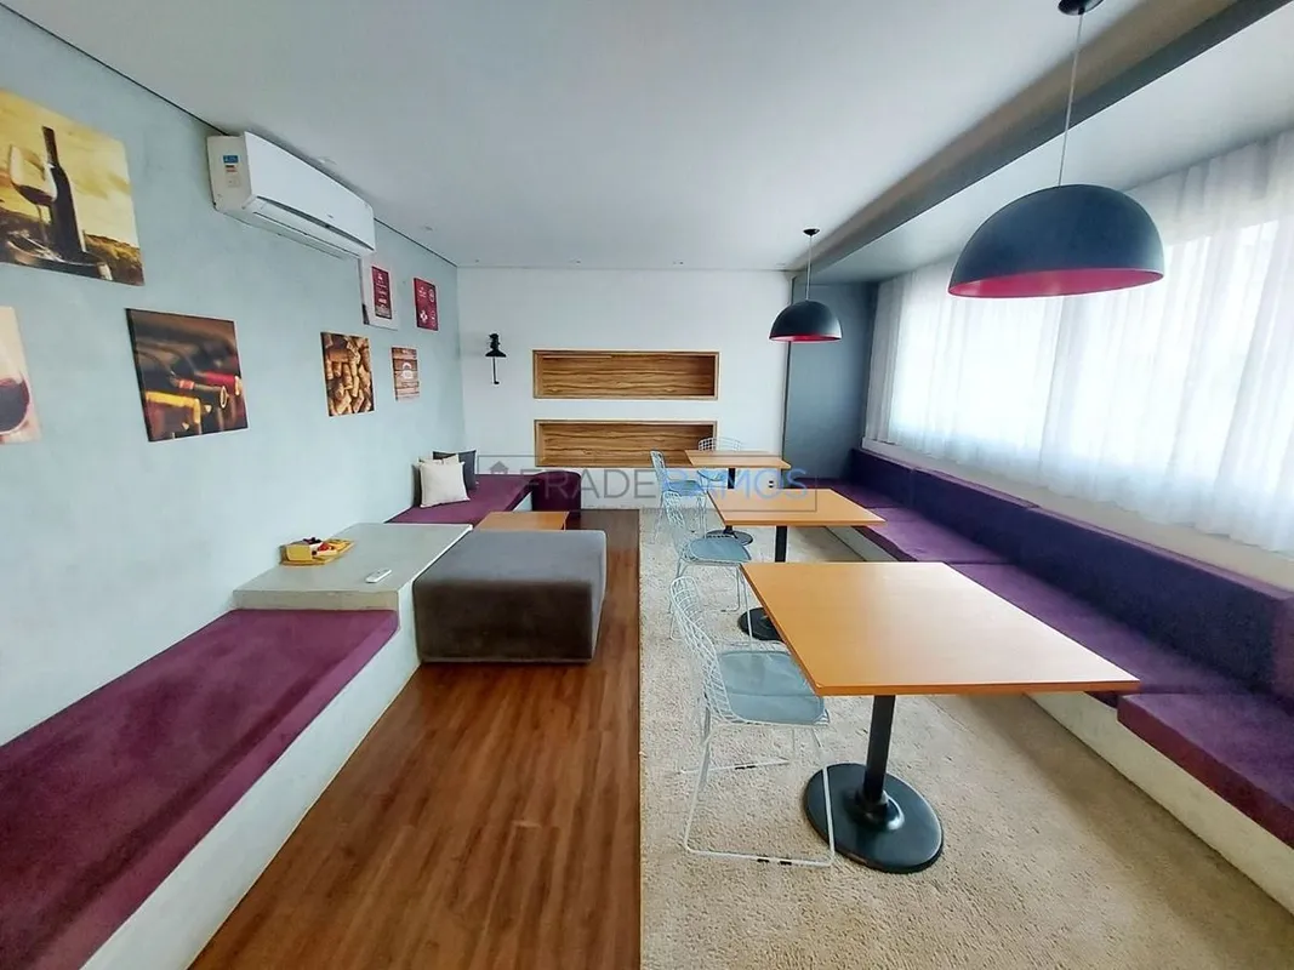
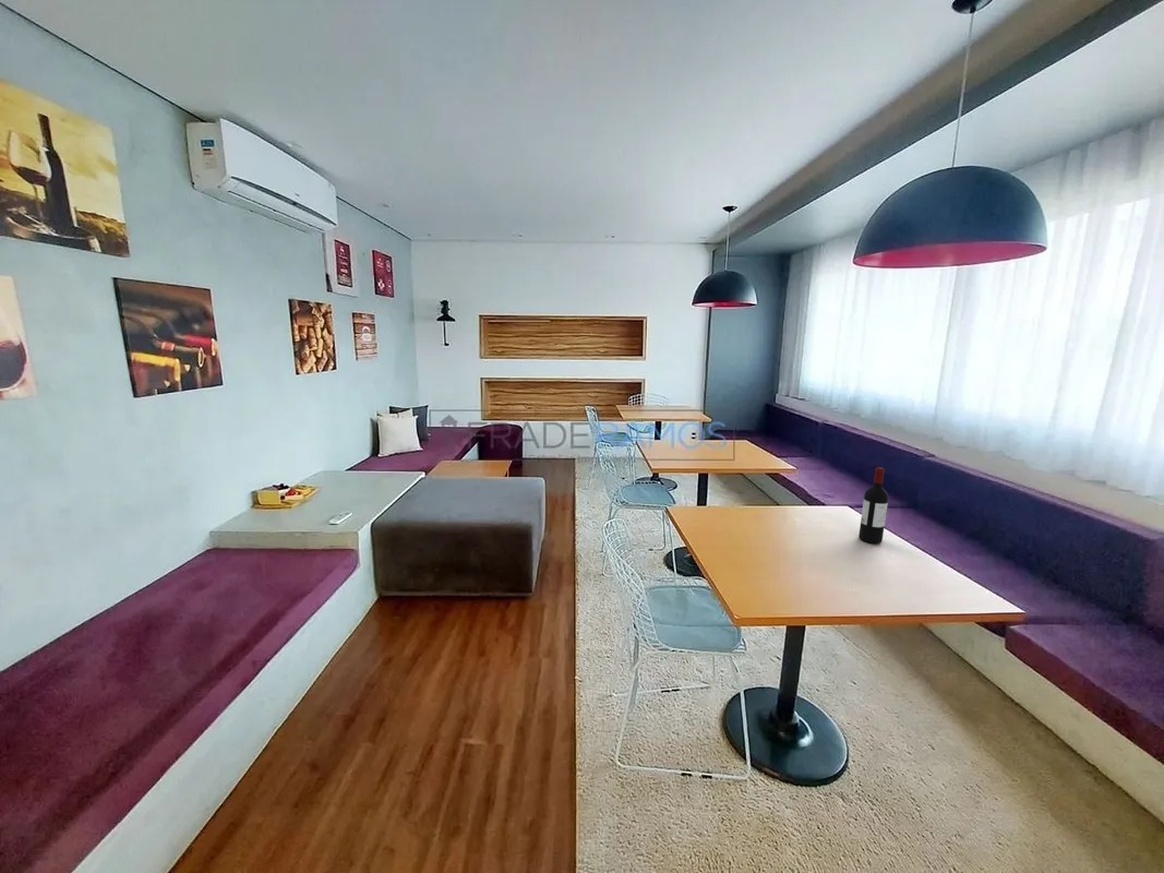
+ wine bottle (875, 504)
